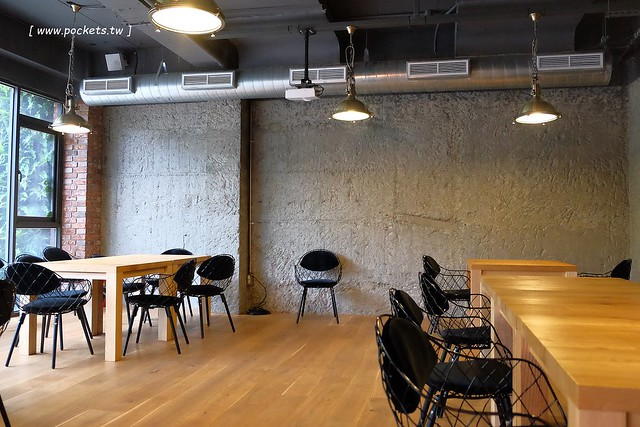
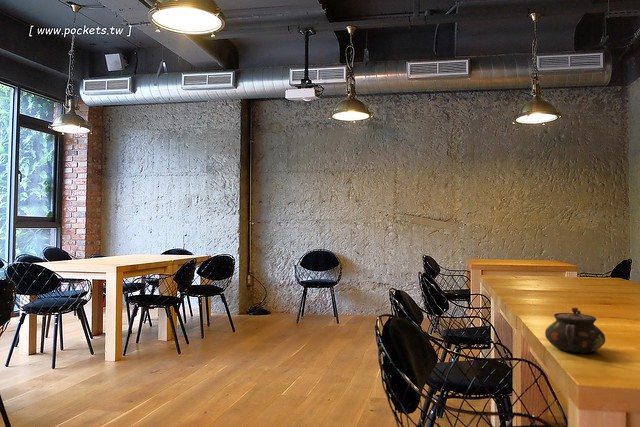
+ teapot (574, 328)
